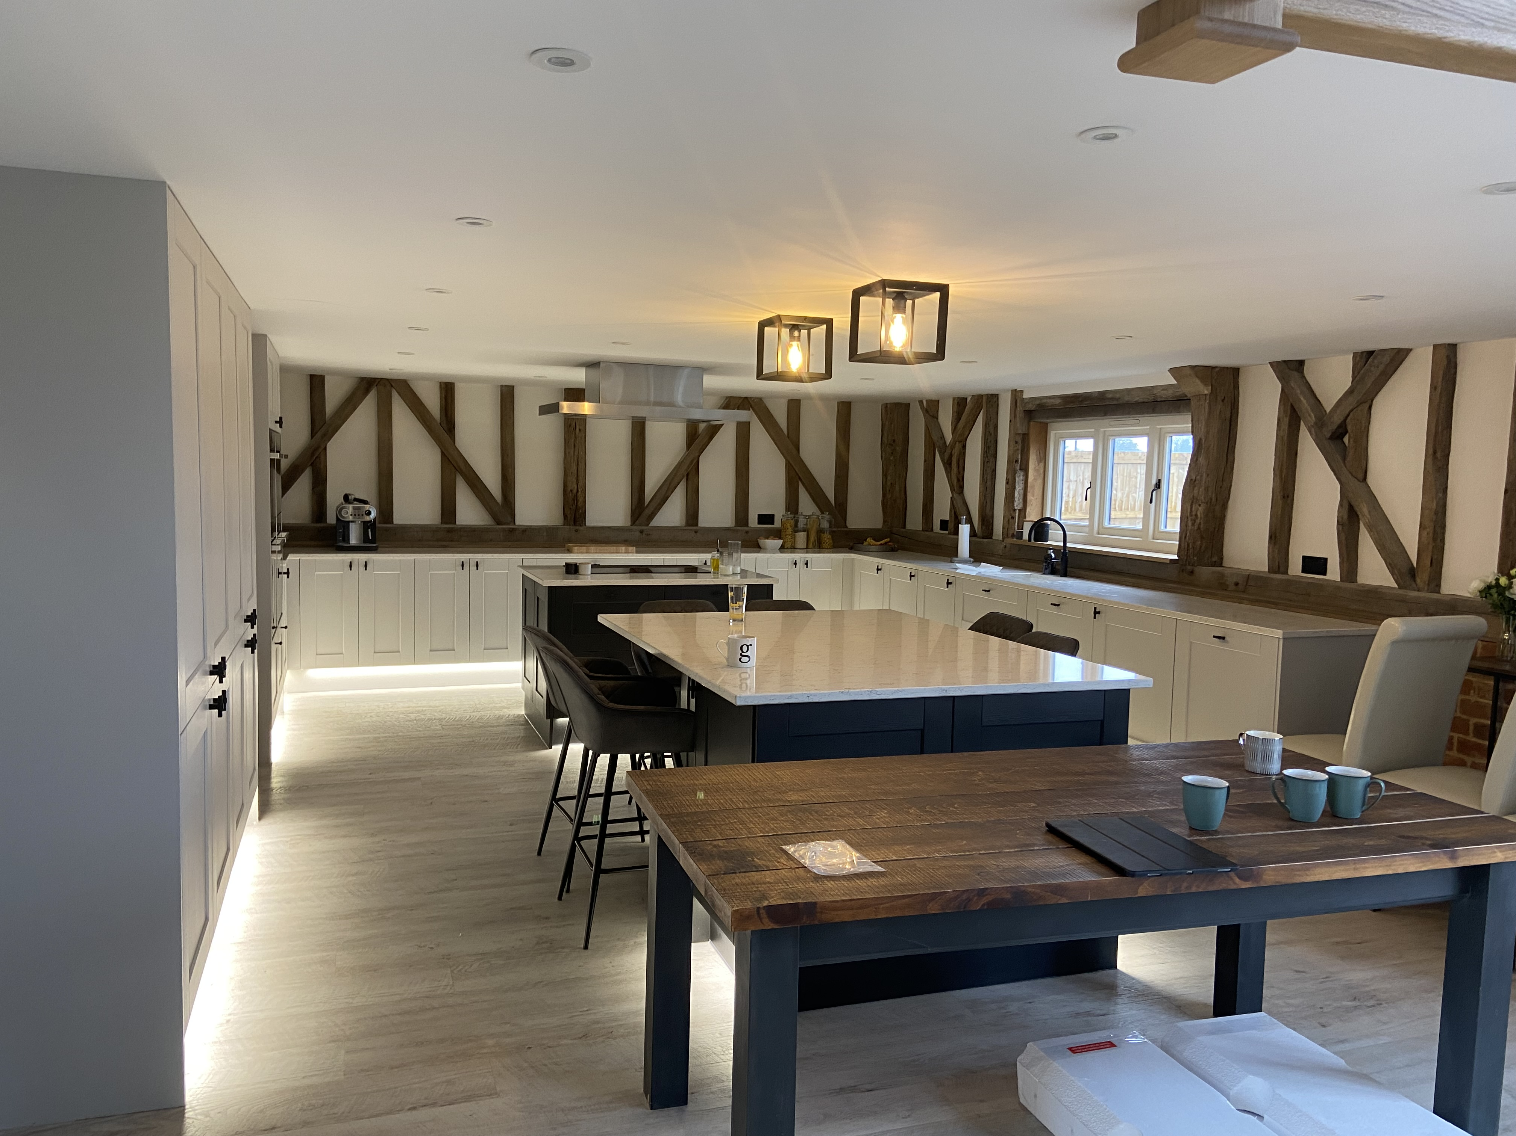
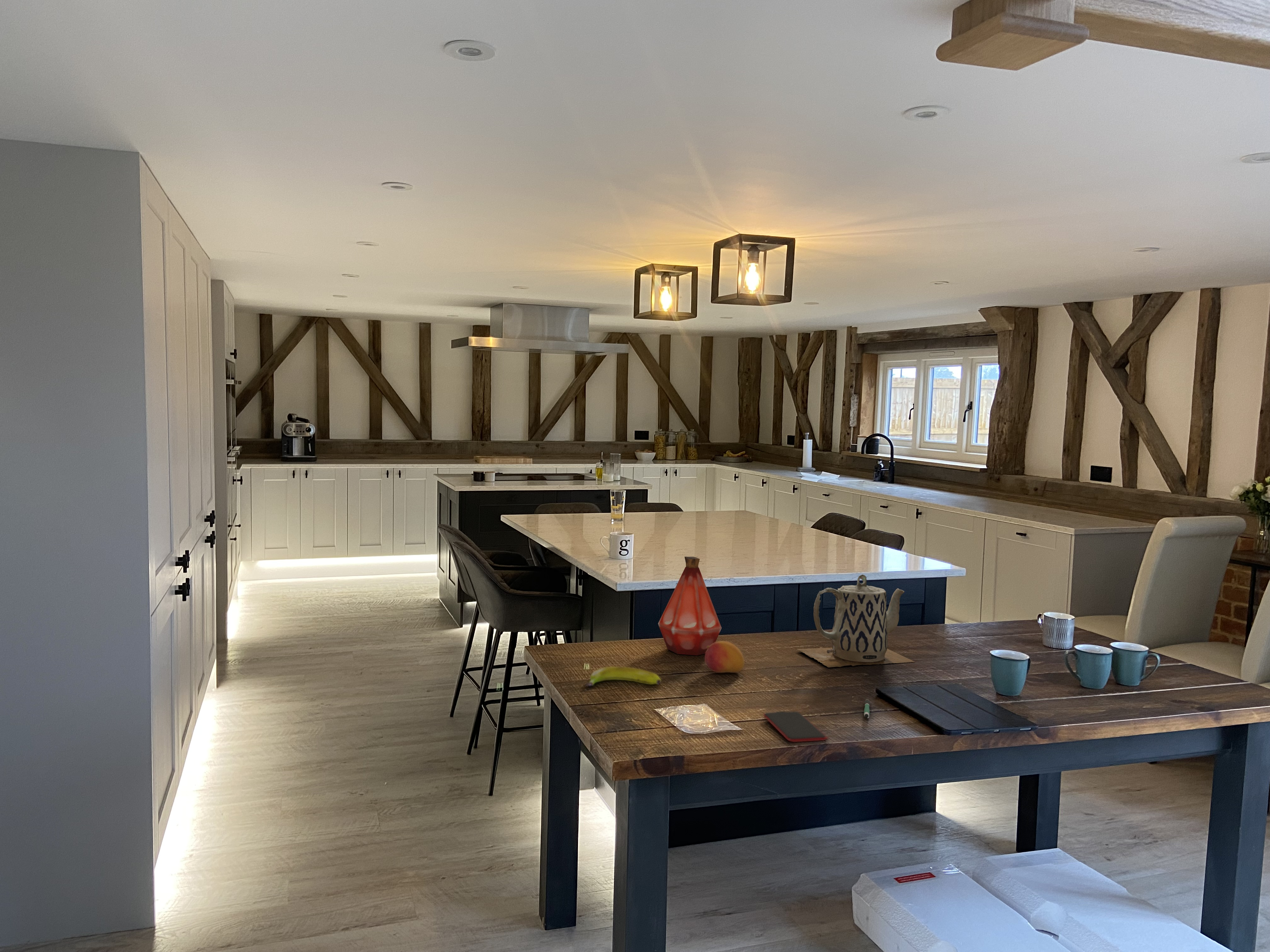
+ bottle (689, 603)
+ fruit (724, 656)
+ smartphone (794, 726)
+ teapot (856, 615)
+ pen (867, 707)
+ banana (622, 677)
